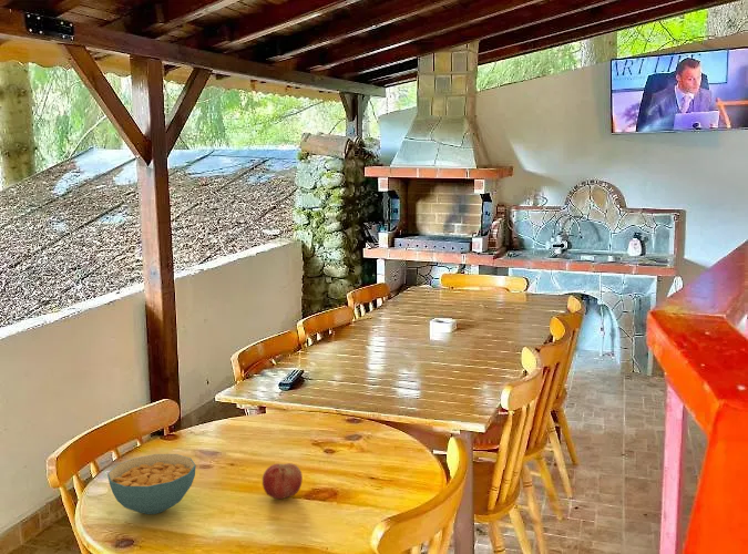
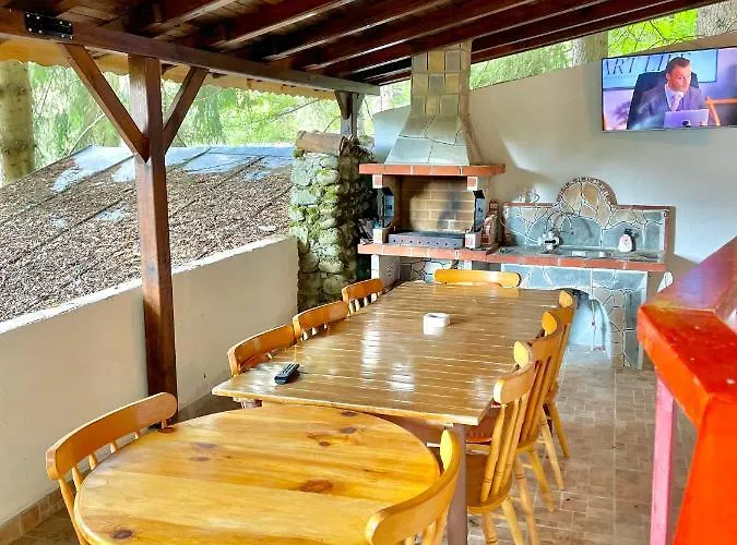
- fruit (281, 481)
- cereal bowl (153, 489)
